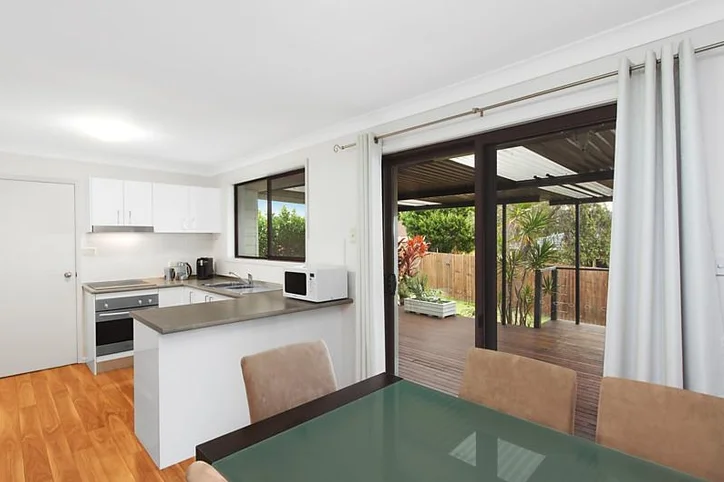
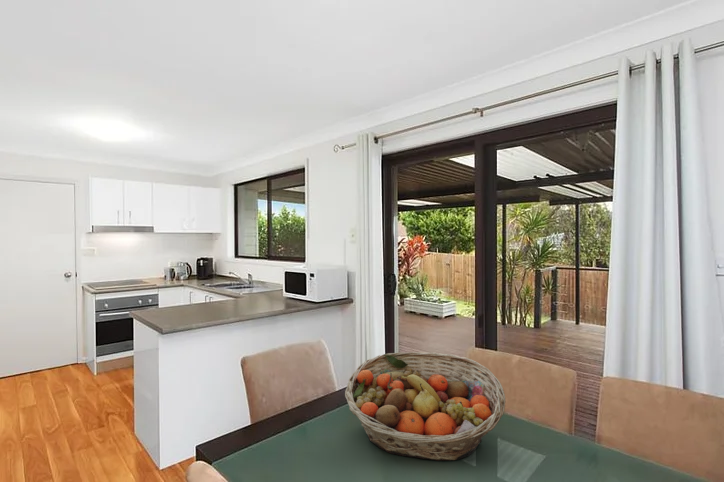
+ fruit basket (422, 400)
